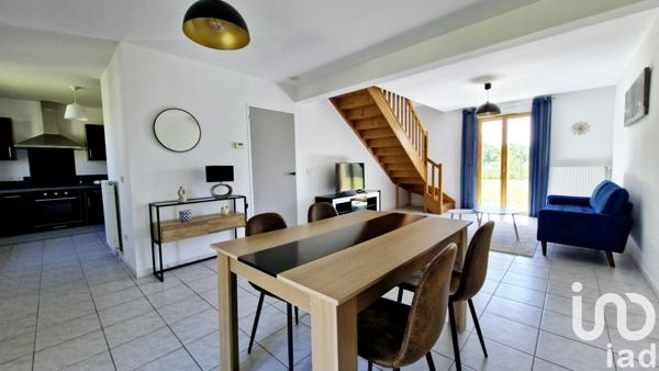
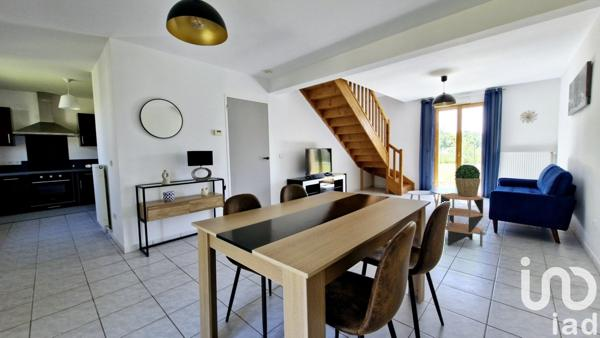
+ side table (462, 216)
+ potted plant (467, 179)
